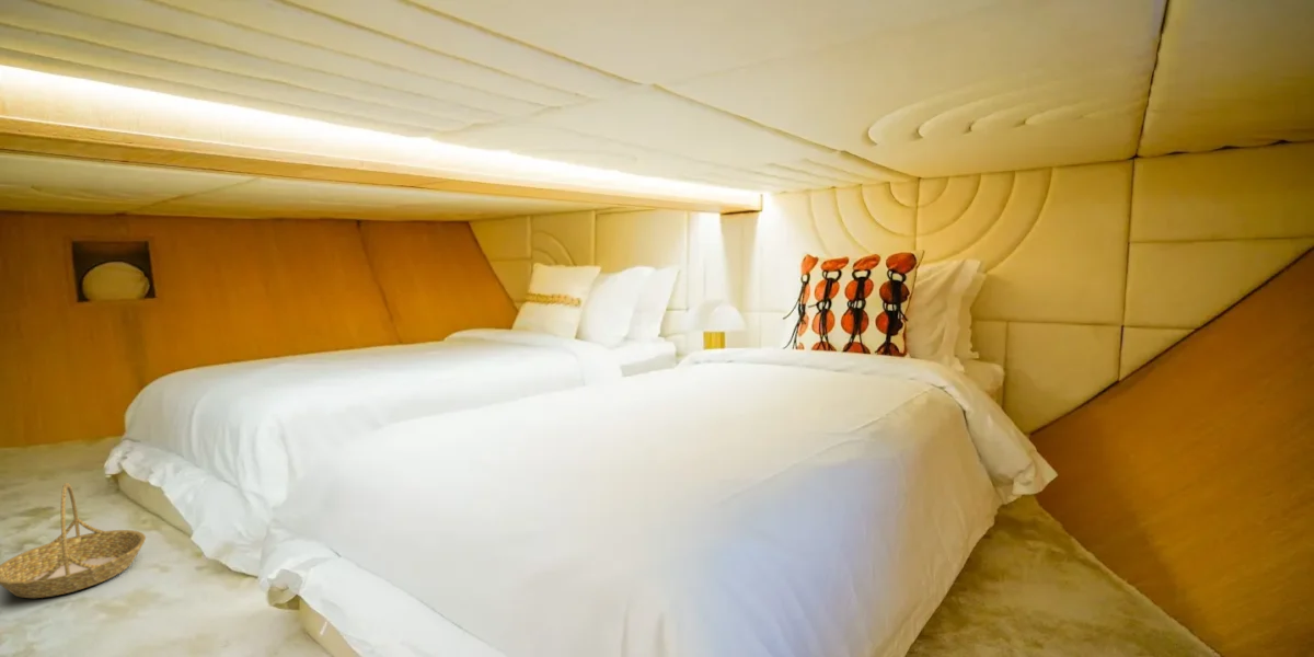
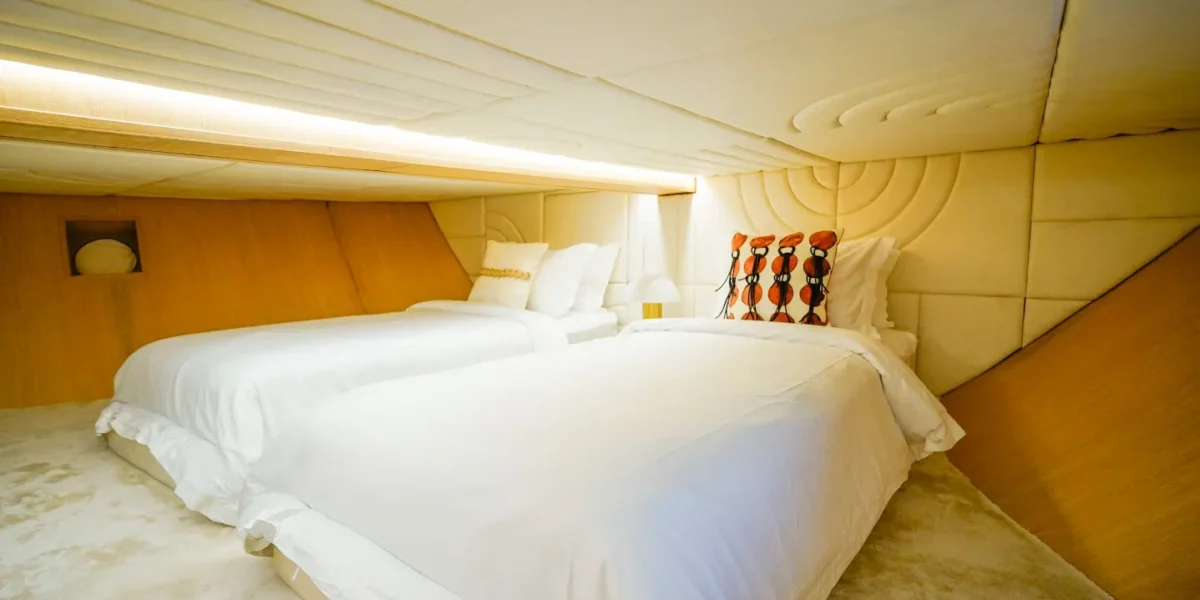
- basket (69, 530)
